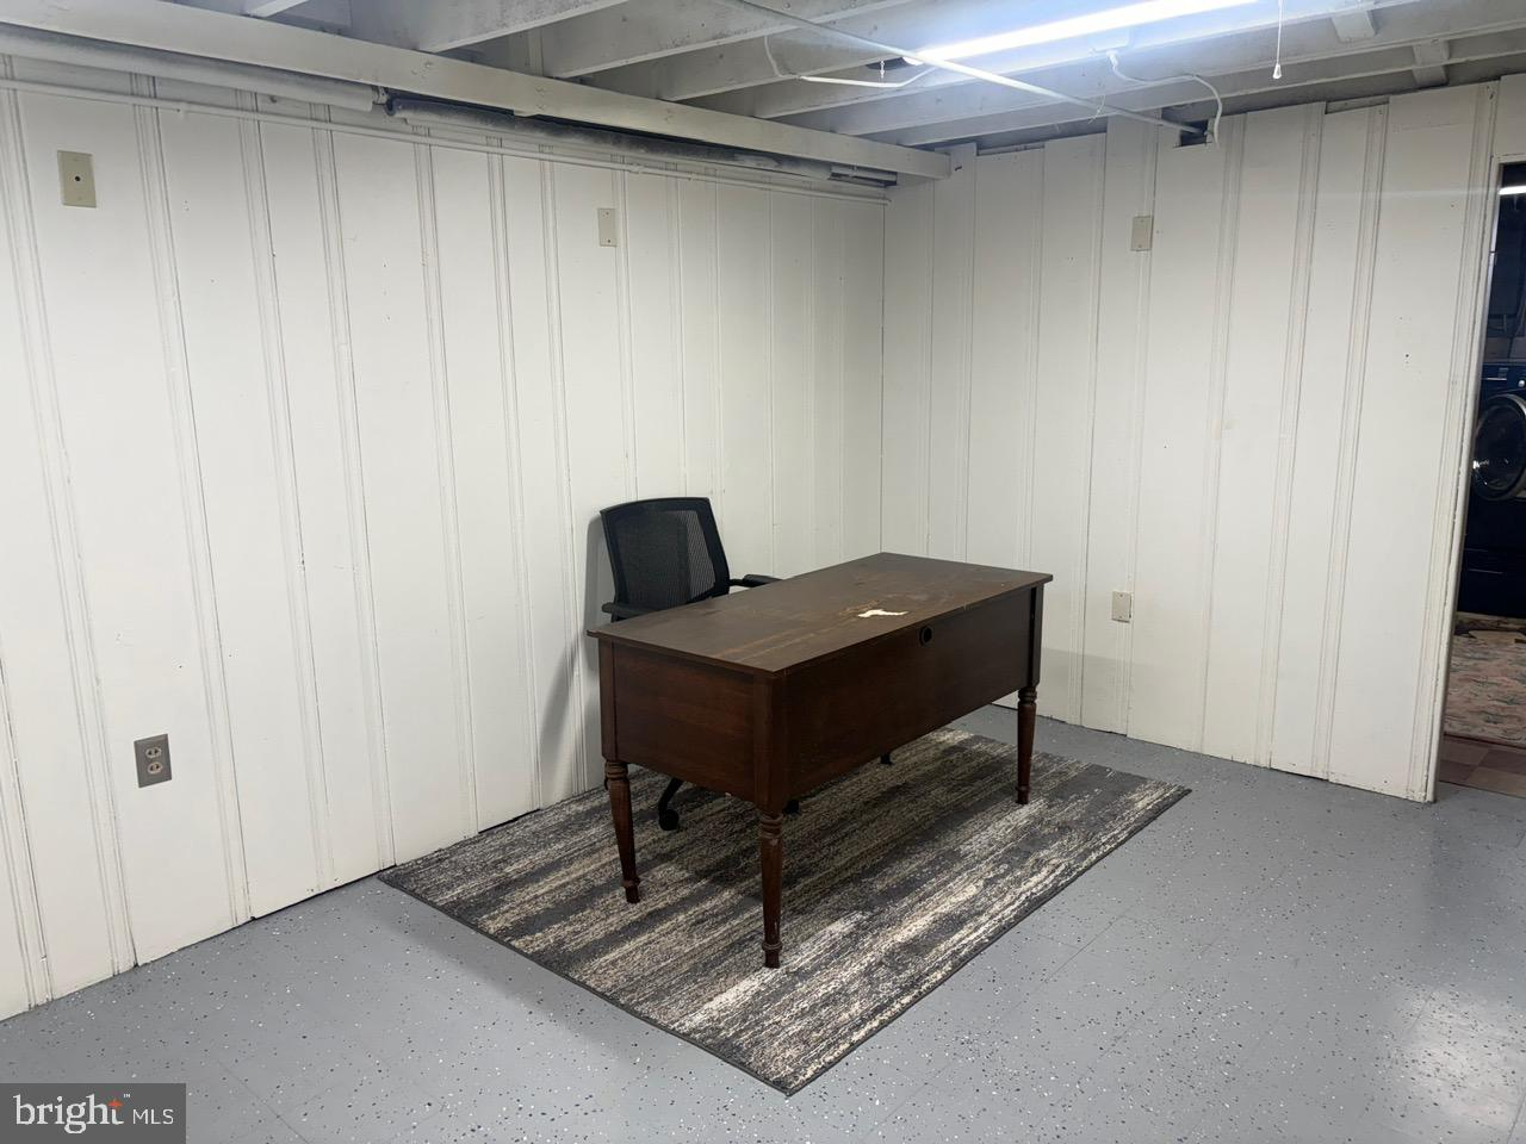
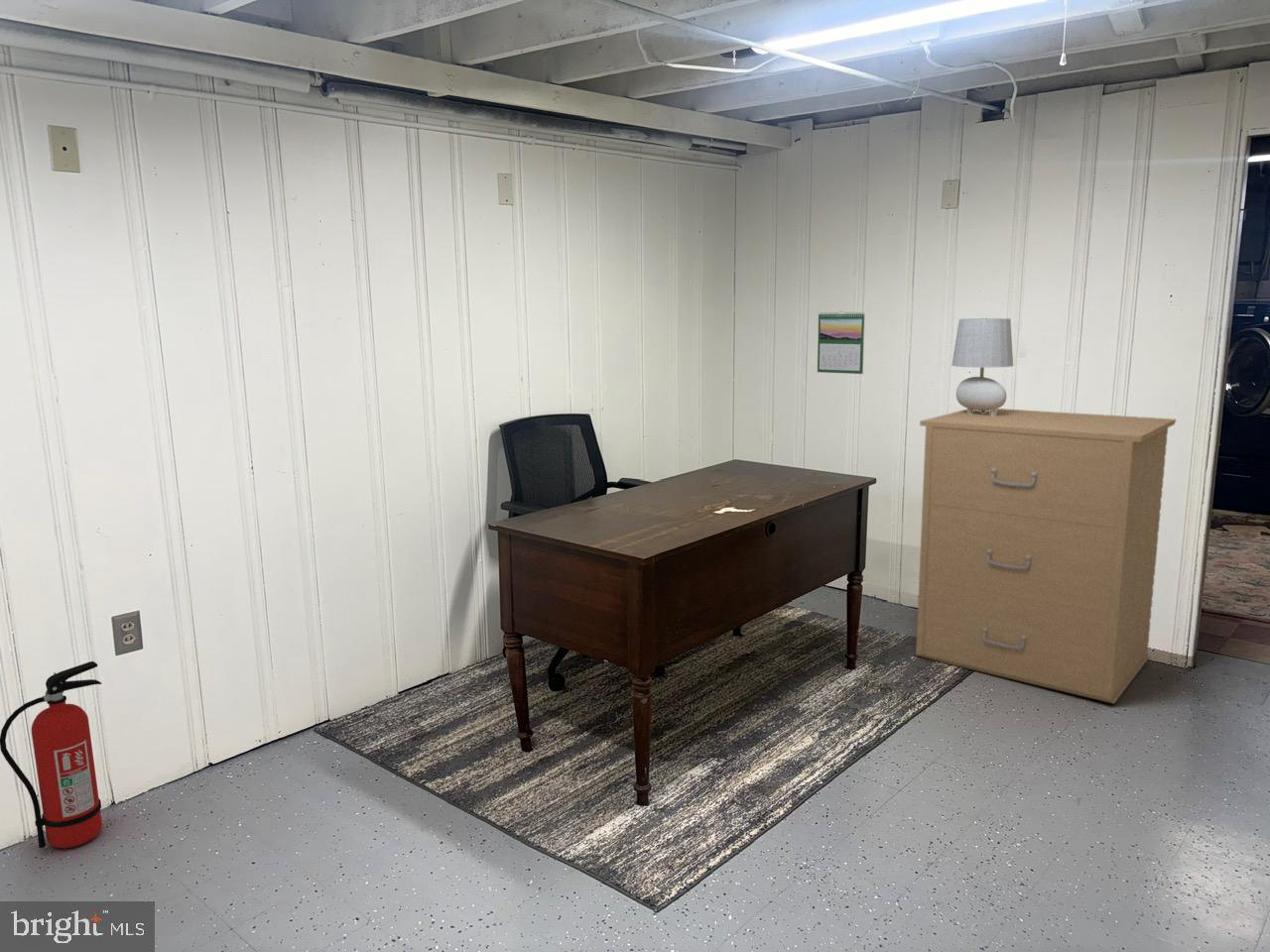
+ table lamp (982, 365)
+ filing cabinet (1038, 541)
+ fire extinguisher (58, 759)
+ calendar (840, 342)
